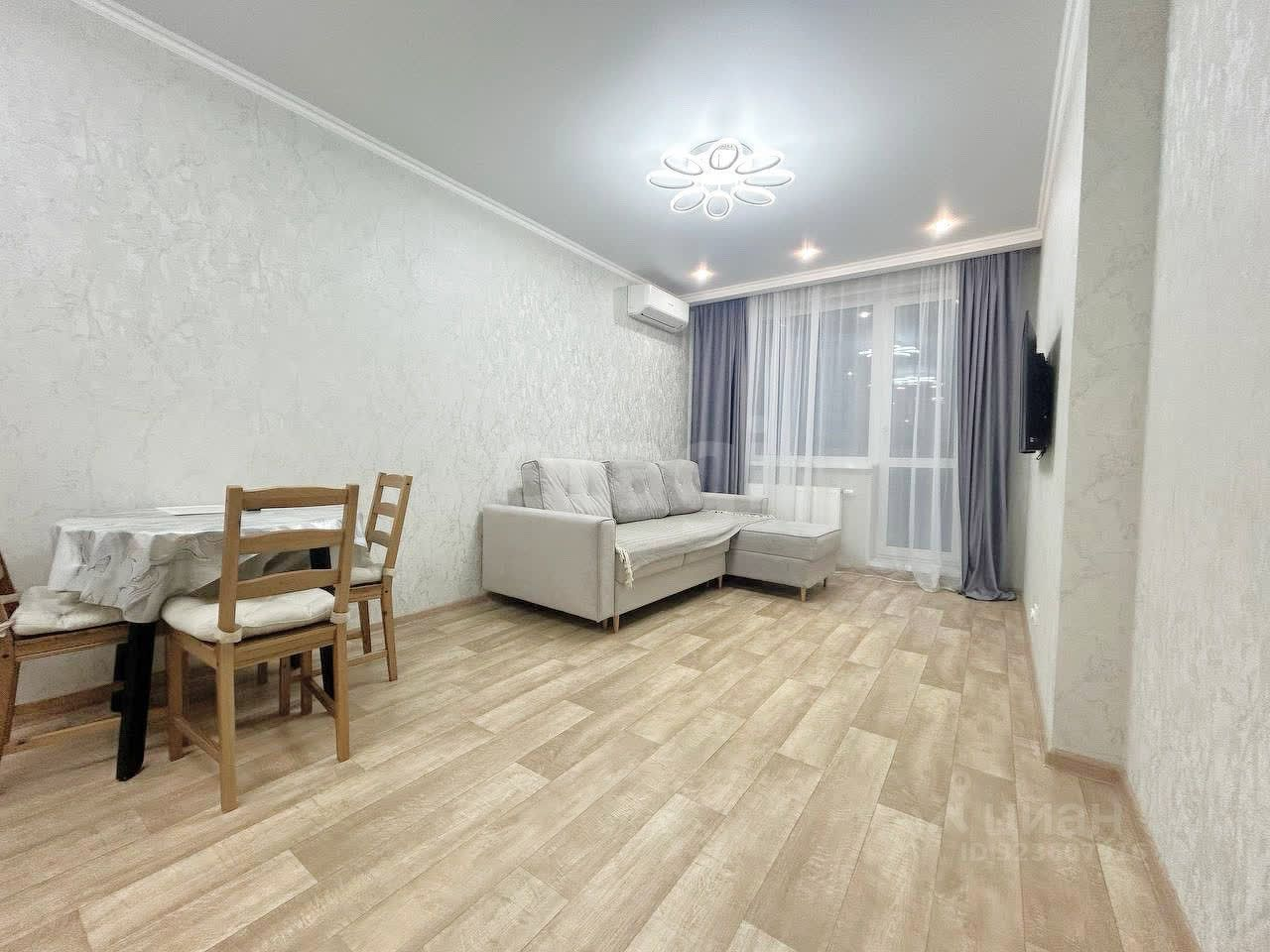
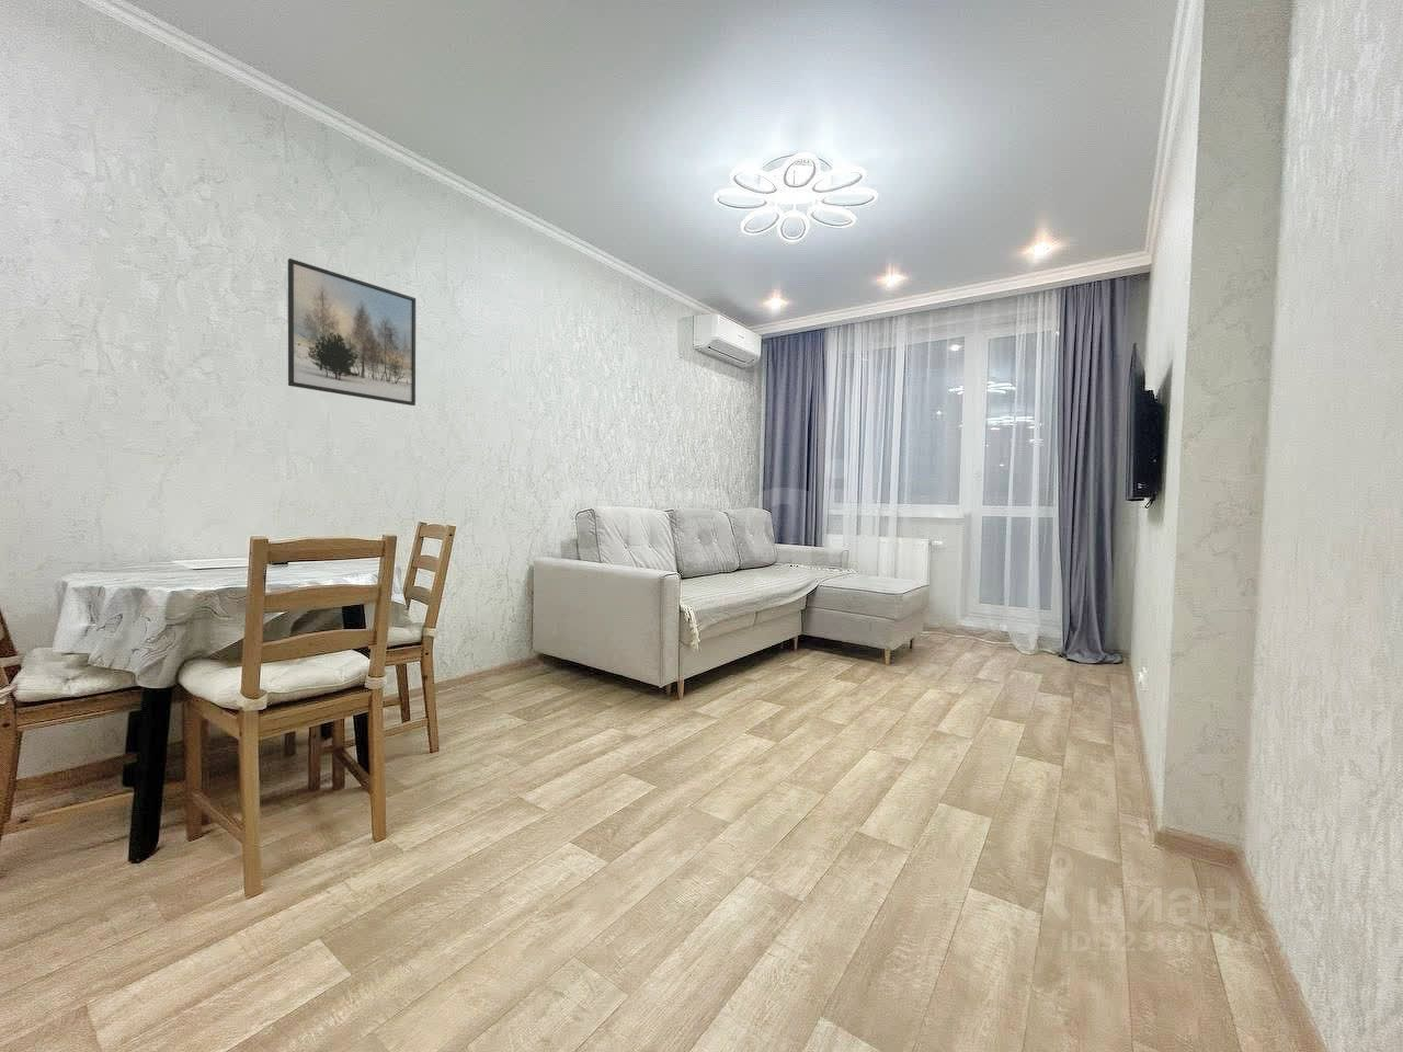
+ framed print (356, 337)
